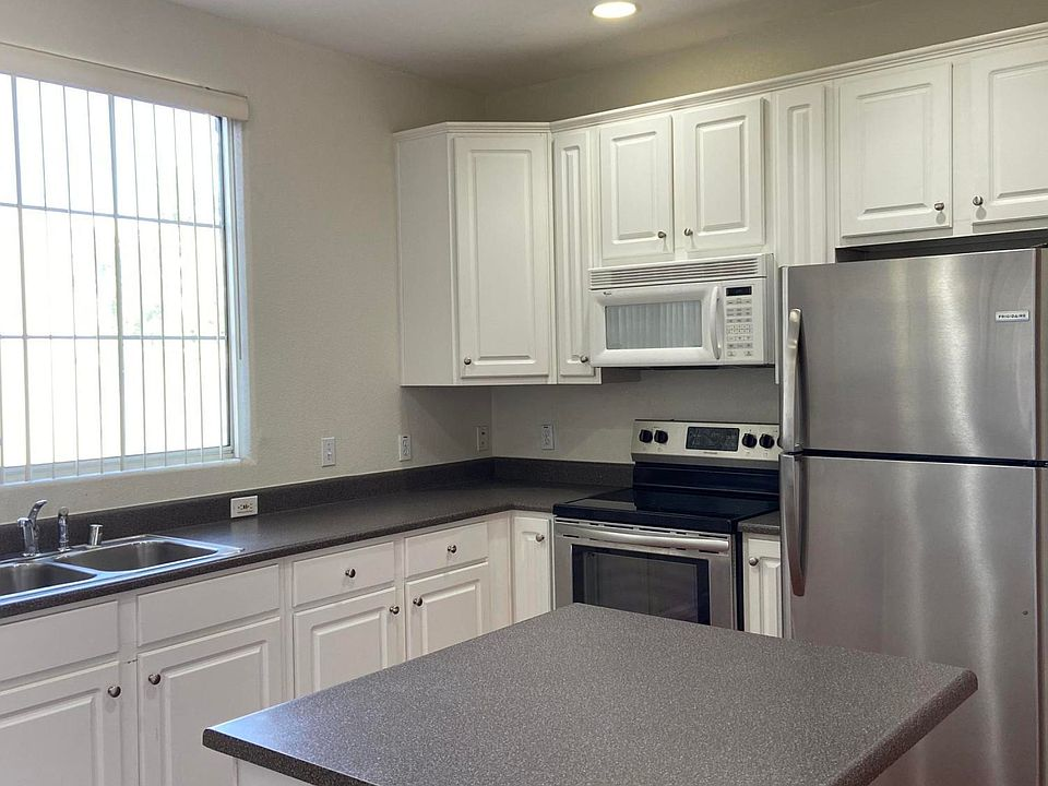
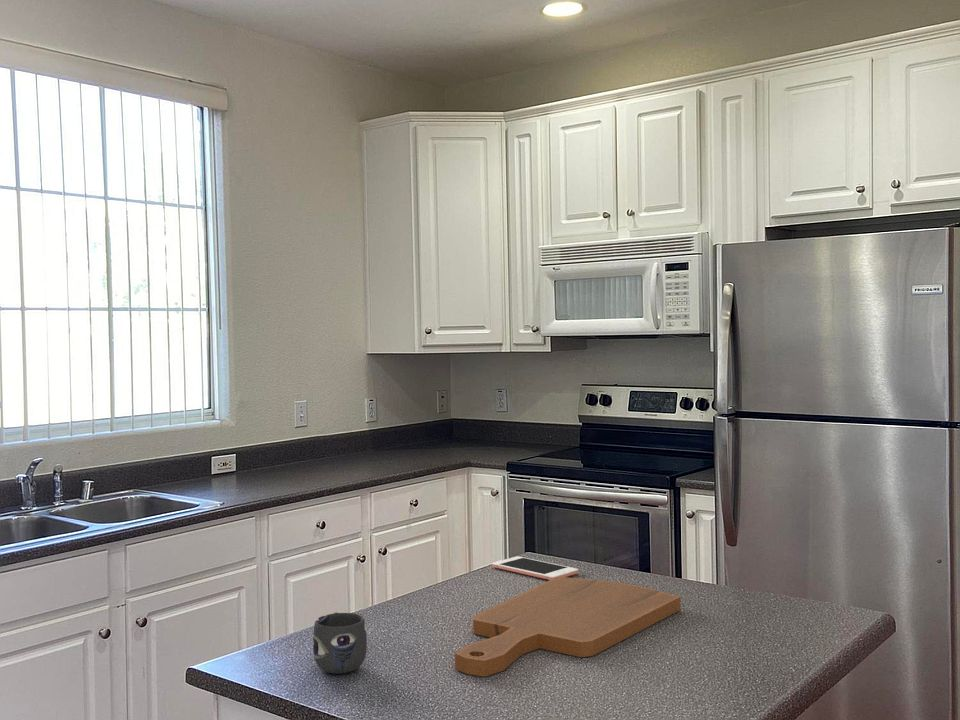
+ cutting board (567, 616)
+ mug (339, 640)
+ cell phone (534, 568)
